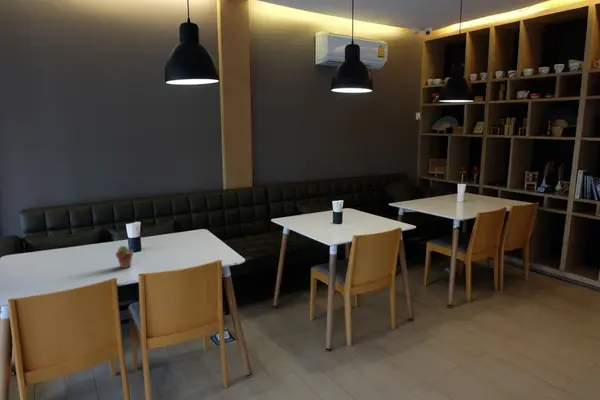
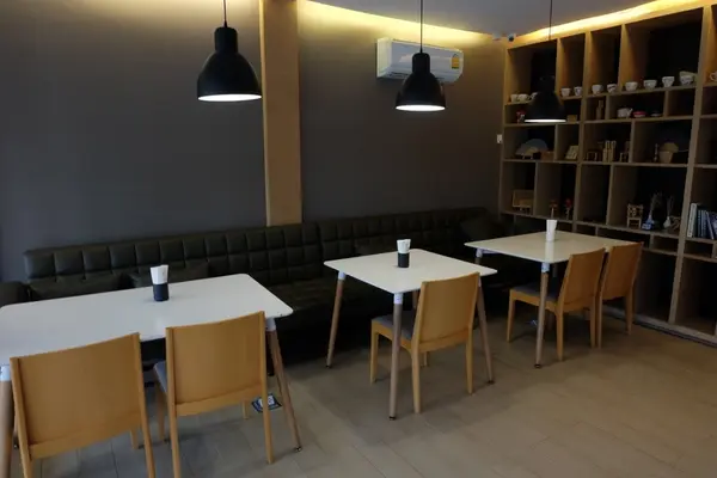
- potted succulent (124, 256)
